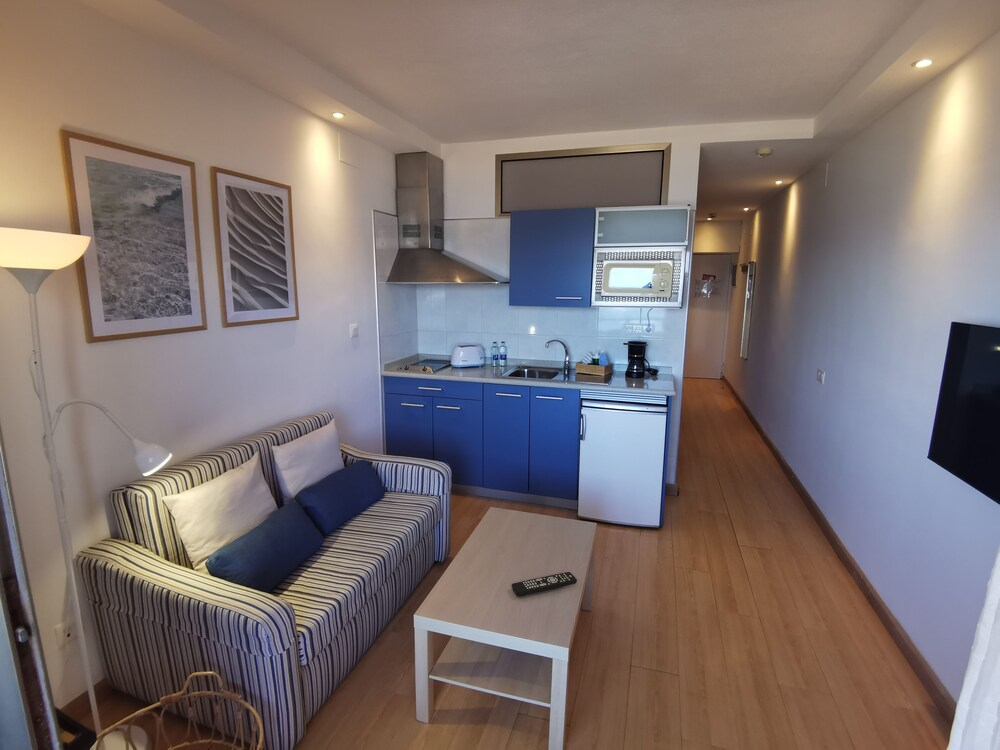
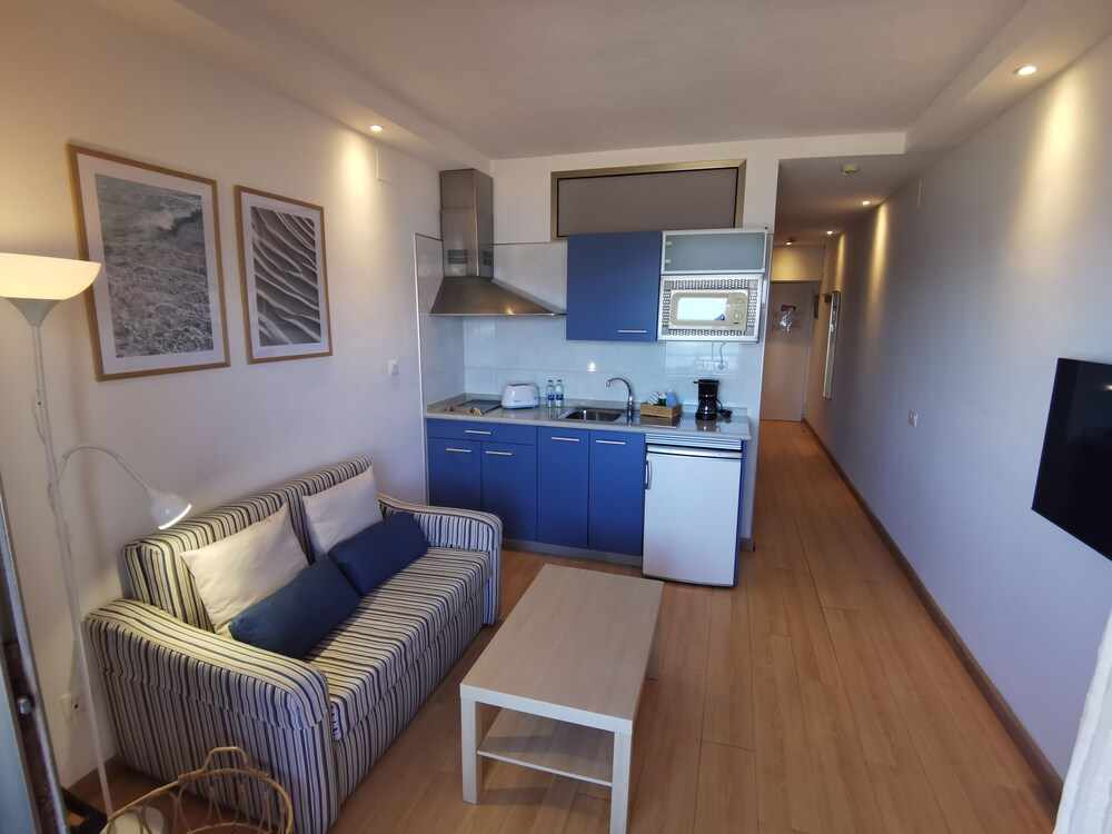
- remote control (544, 584)
